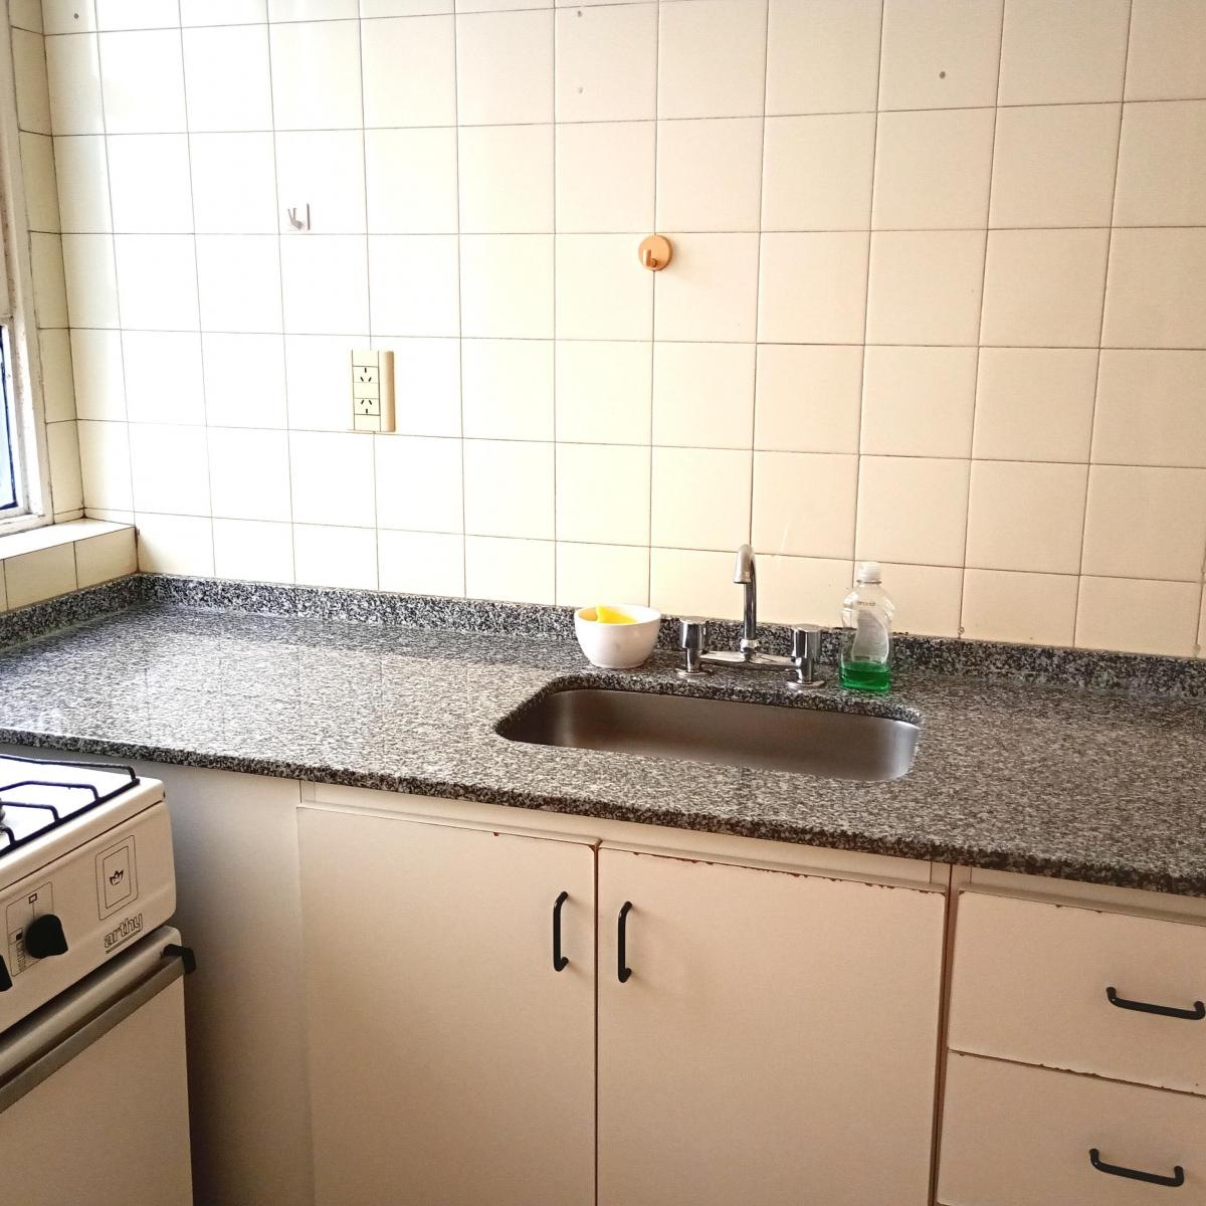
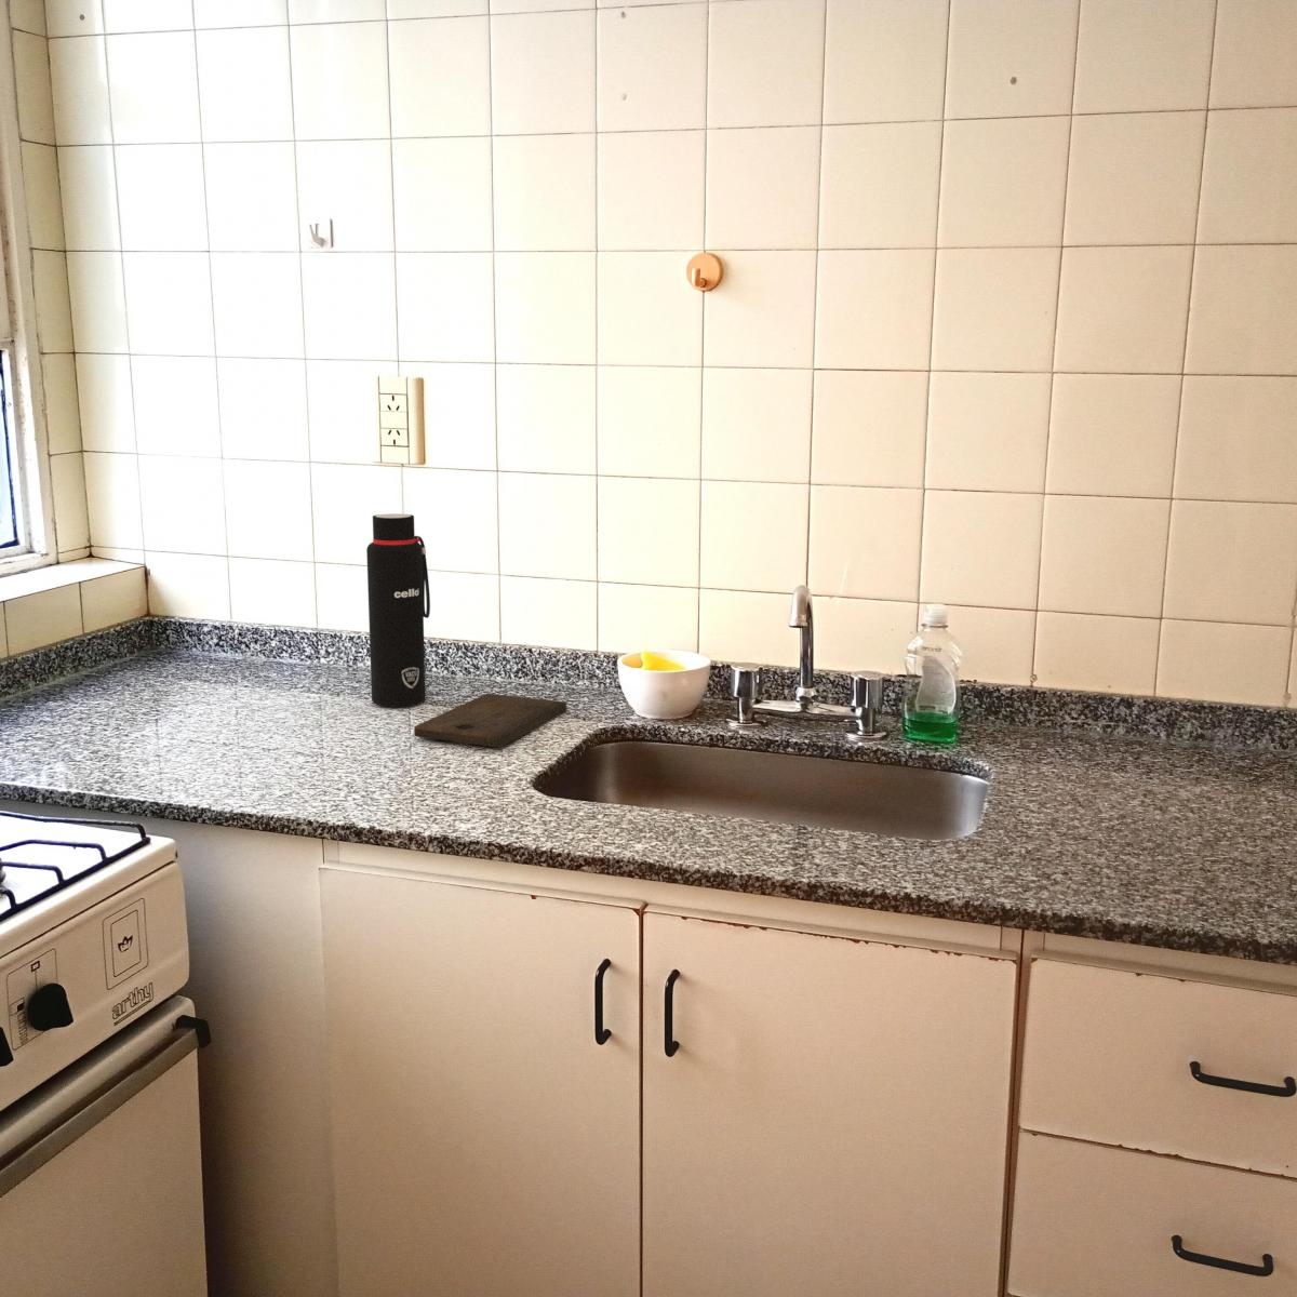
+ cutting board (493, 717)
+ water bottle (401, 608)
